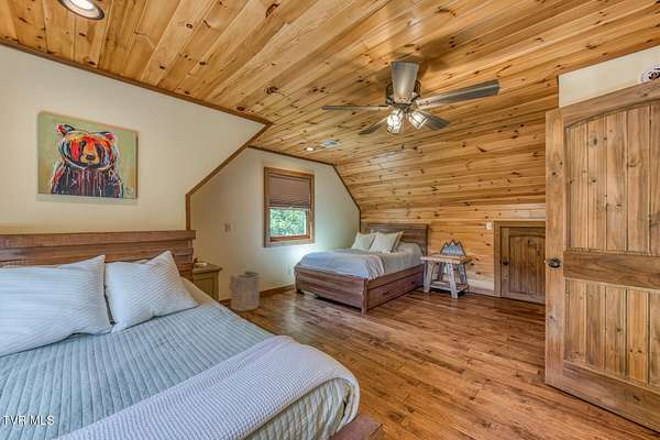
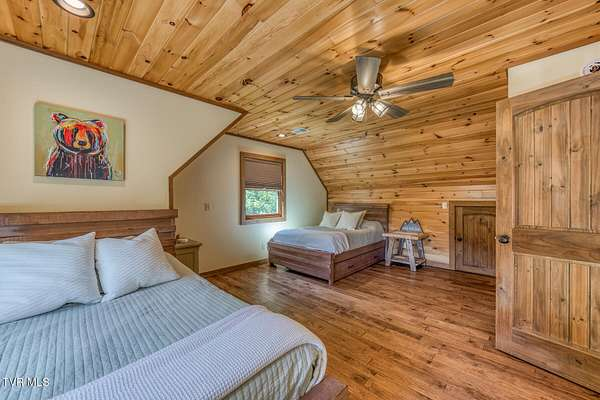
- laundry hamper (243, 288)
